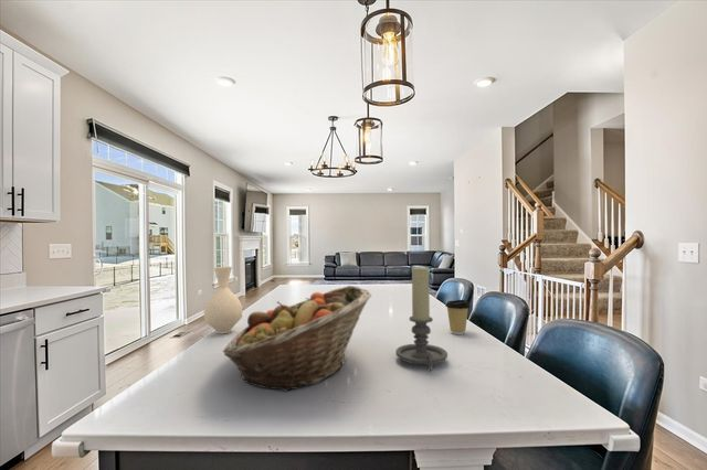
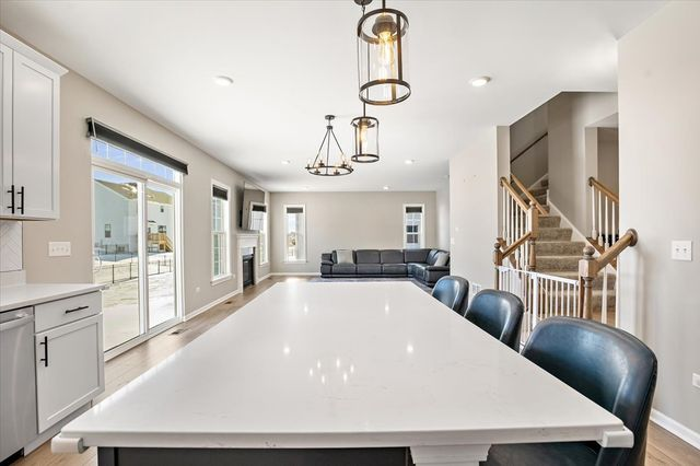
- coffee cup (457, 317)
- candle holder (421, 313)
- fruit basket (302, 328)
- vase (223, 299)
